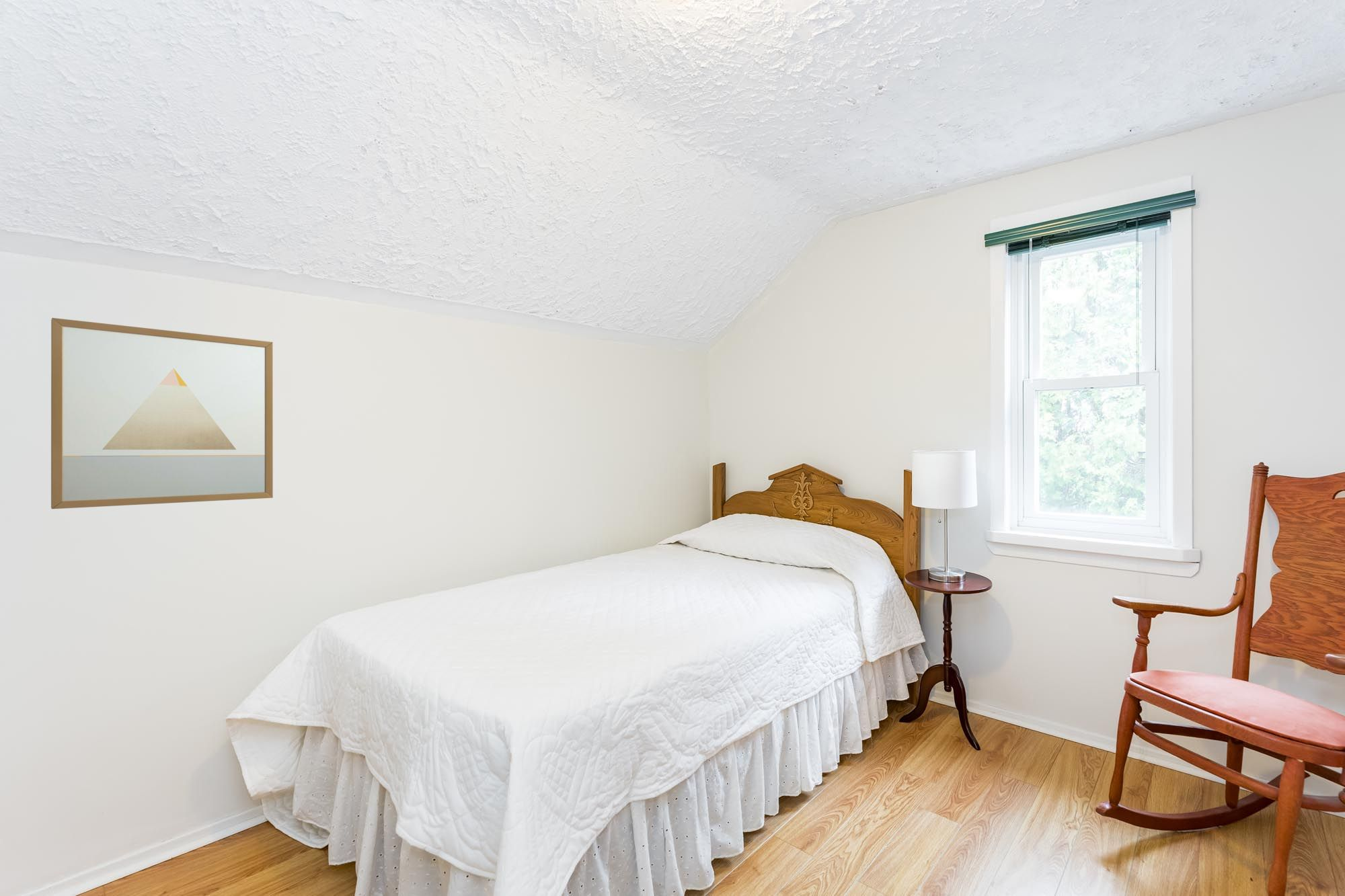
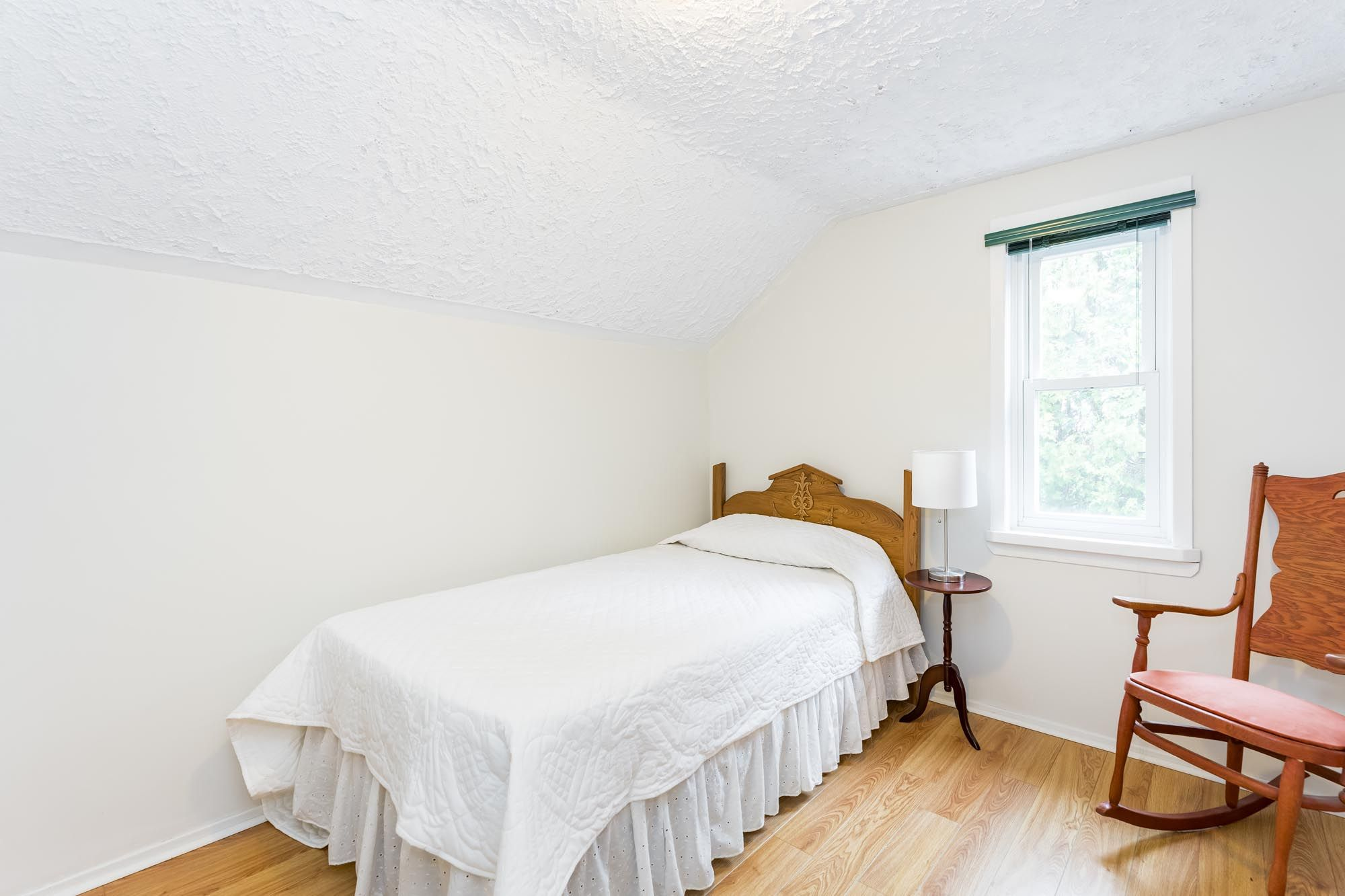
- wall art (172, 417)
